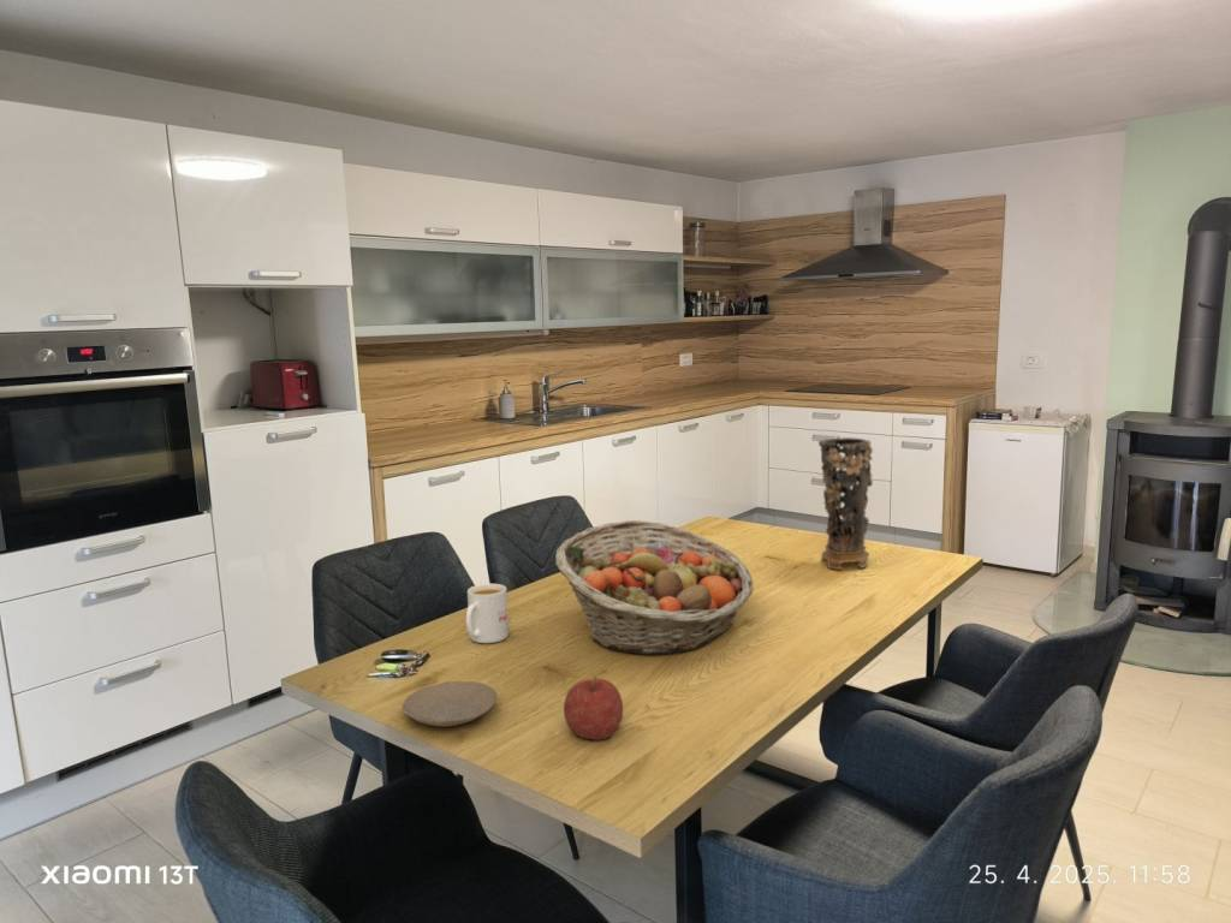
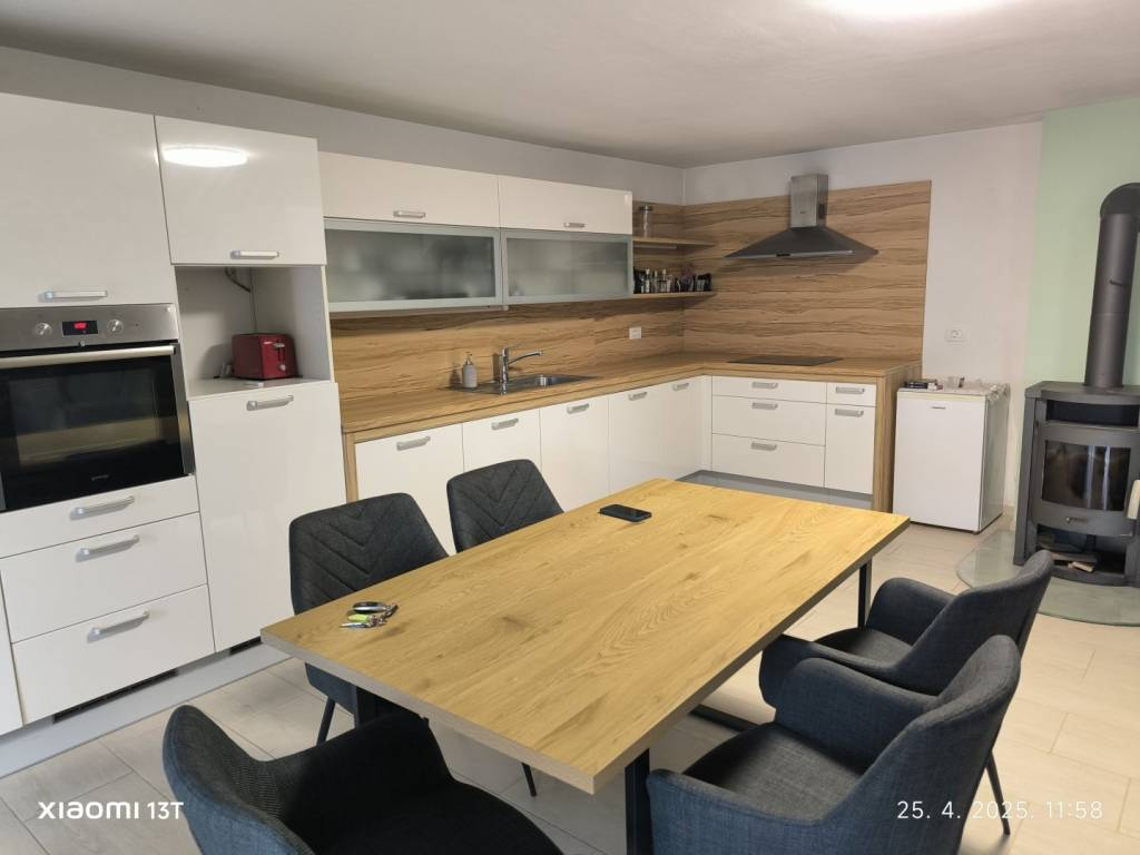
- fruit basket (655, 582)
- plate (451, 707)
- decorative vase (842, 501)
- fruit (594, 704)
- mug (483, 615)
